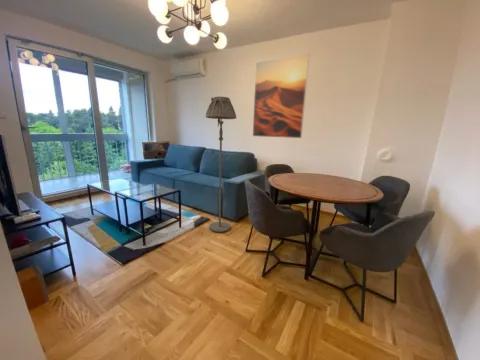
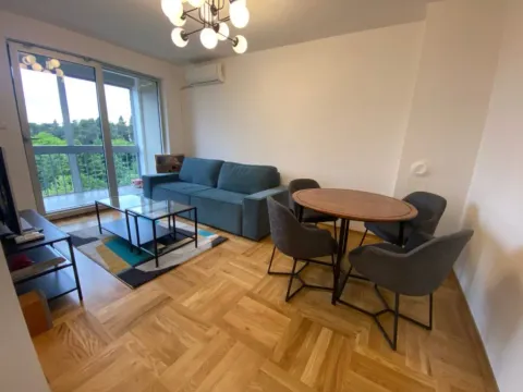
- floor lamp (220, 166)
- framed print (278, 99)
